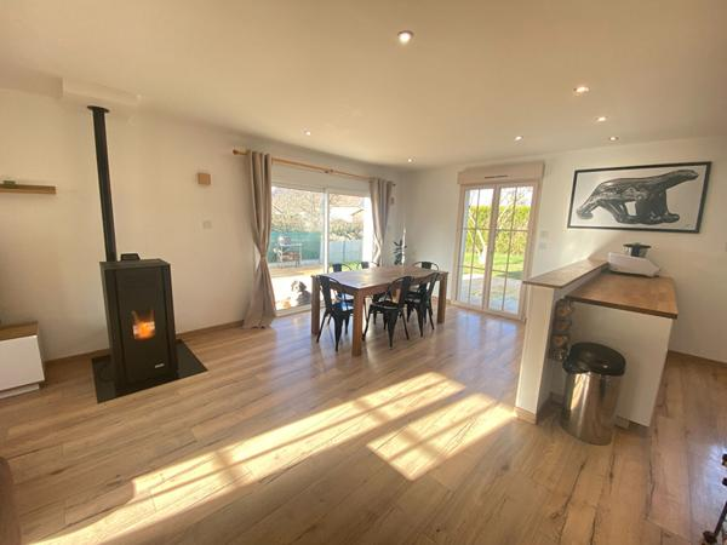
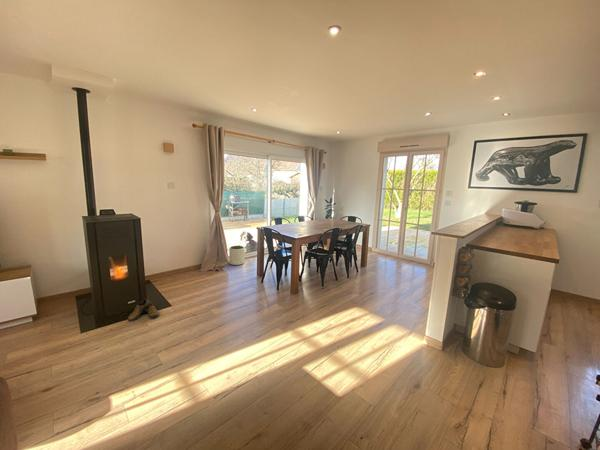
+ shoe (142, 308)
+ plant pot (237, 255)
